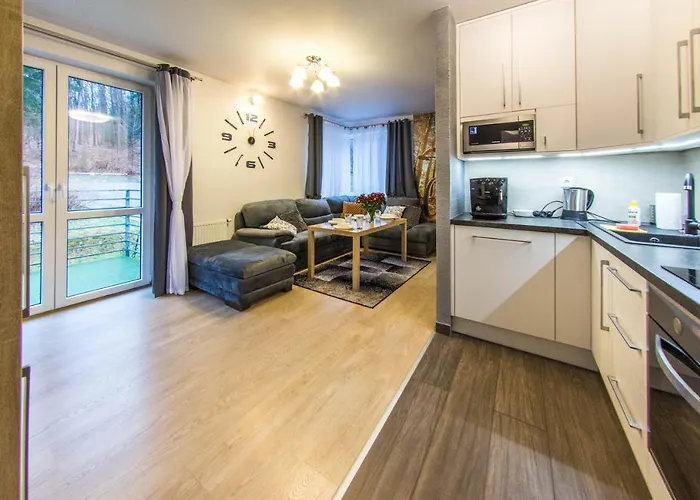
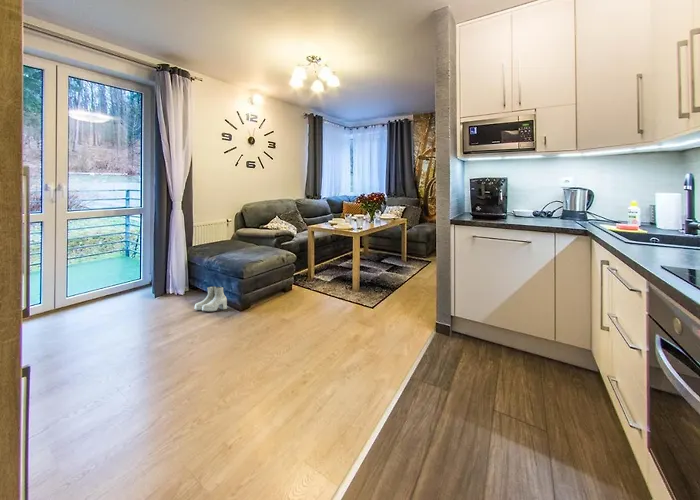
+ boots (211, 298)
